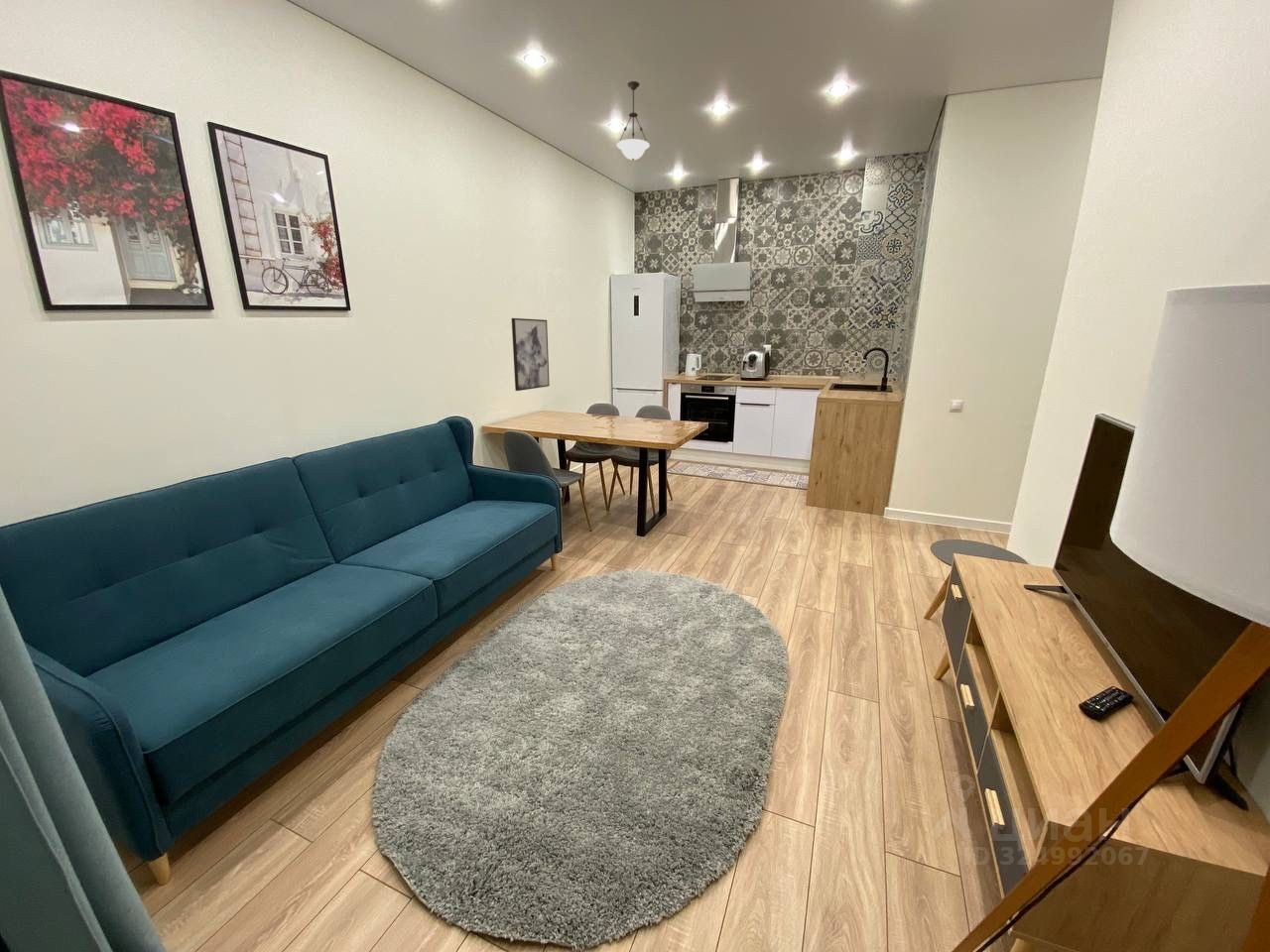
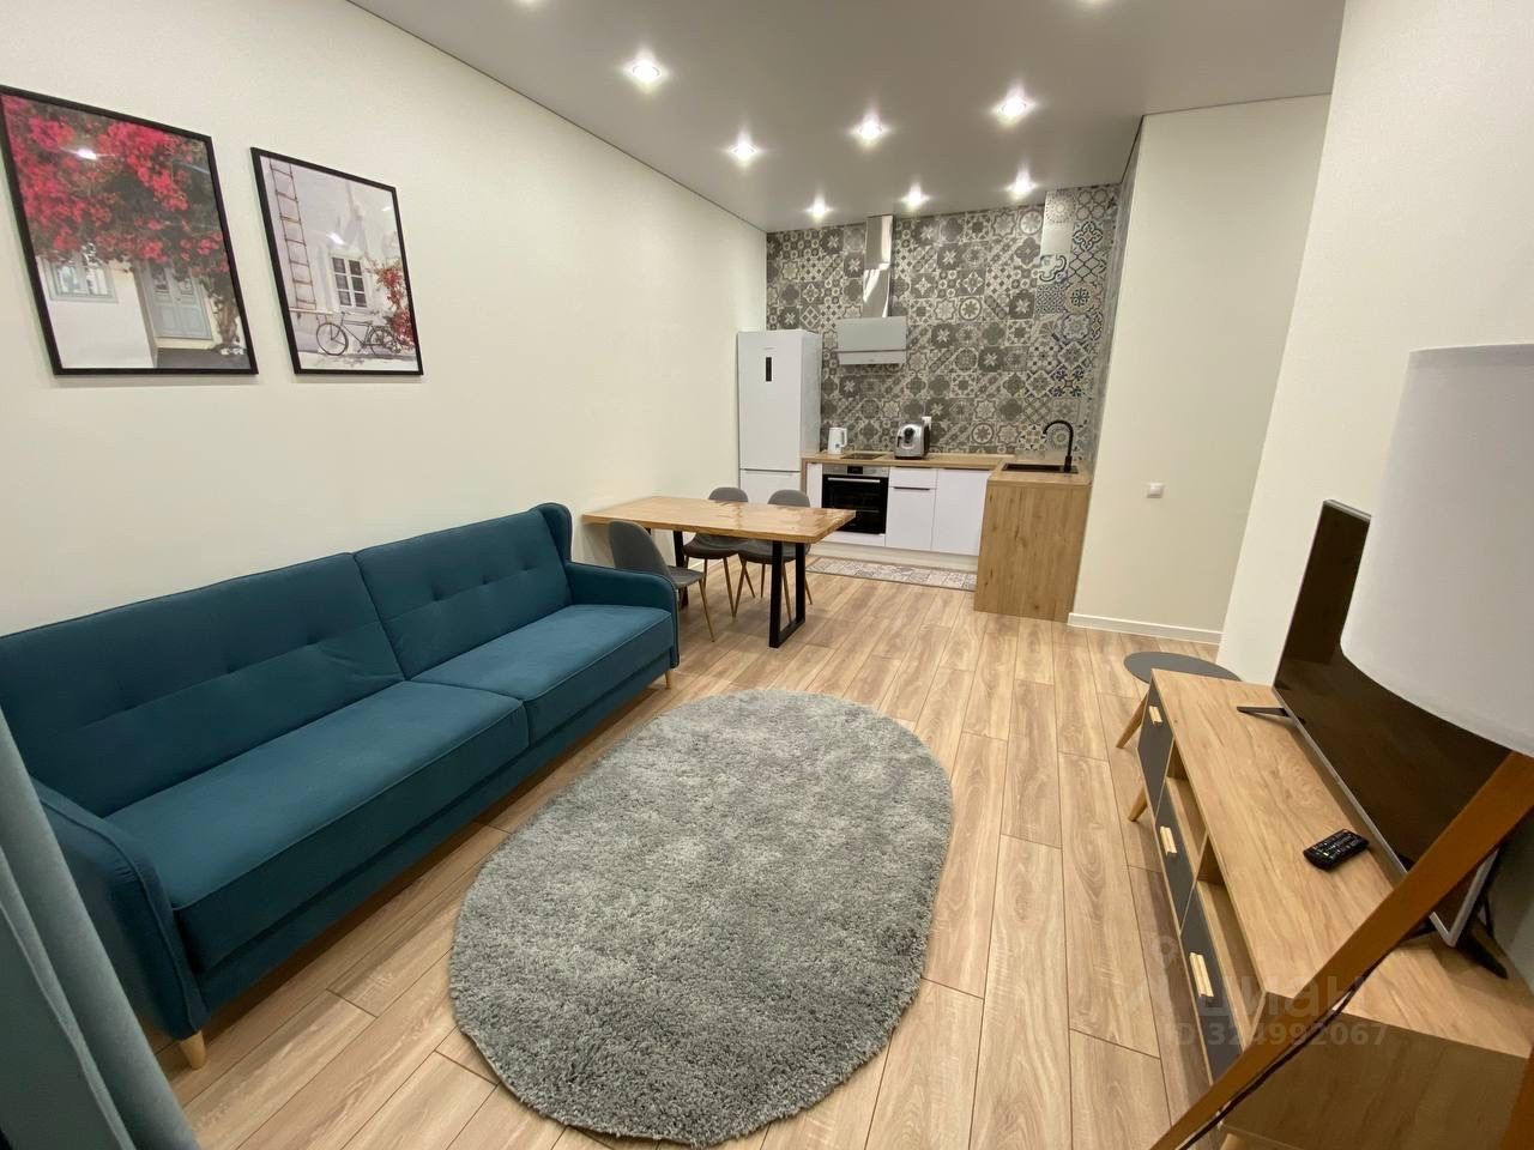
- pendant light (633, 122)
- wall art (531, 354)
